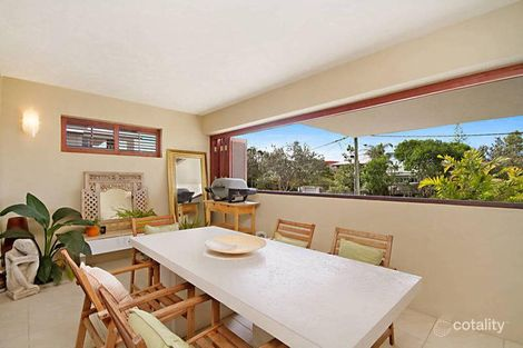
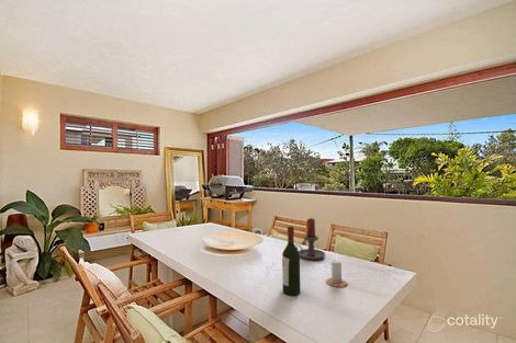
+ wine bottle (291, 259)
+ candle holder (307, 237)
+ candle (336, 267)
